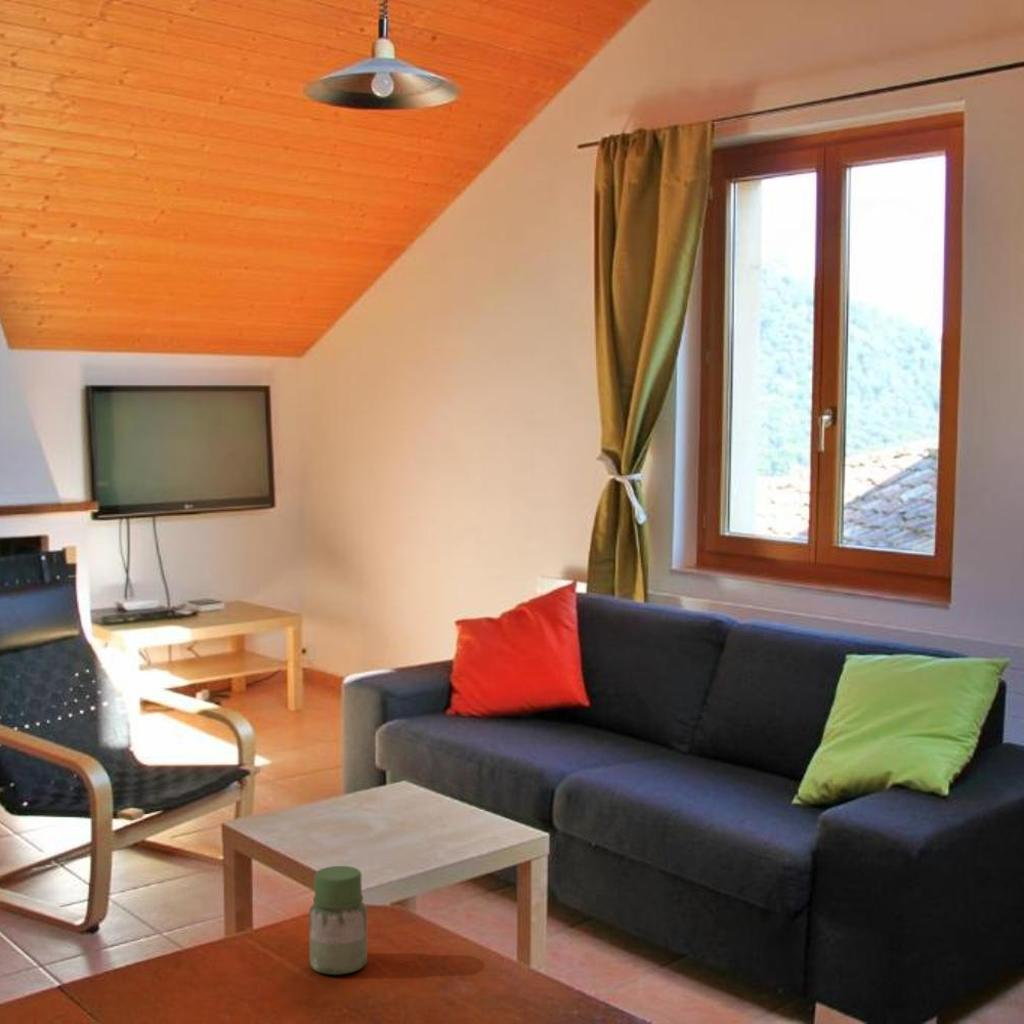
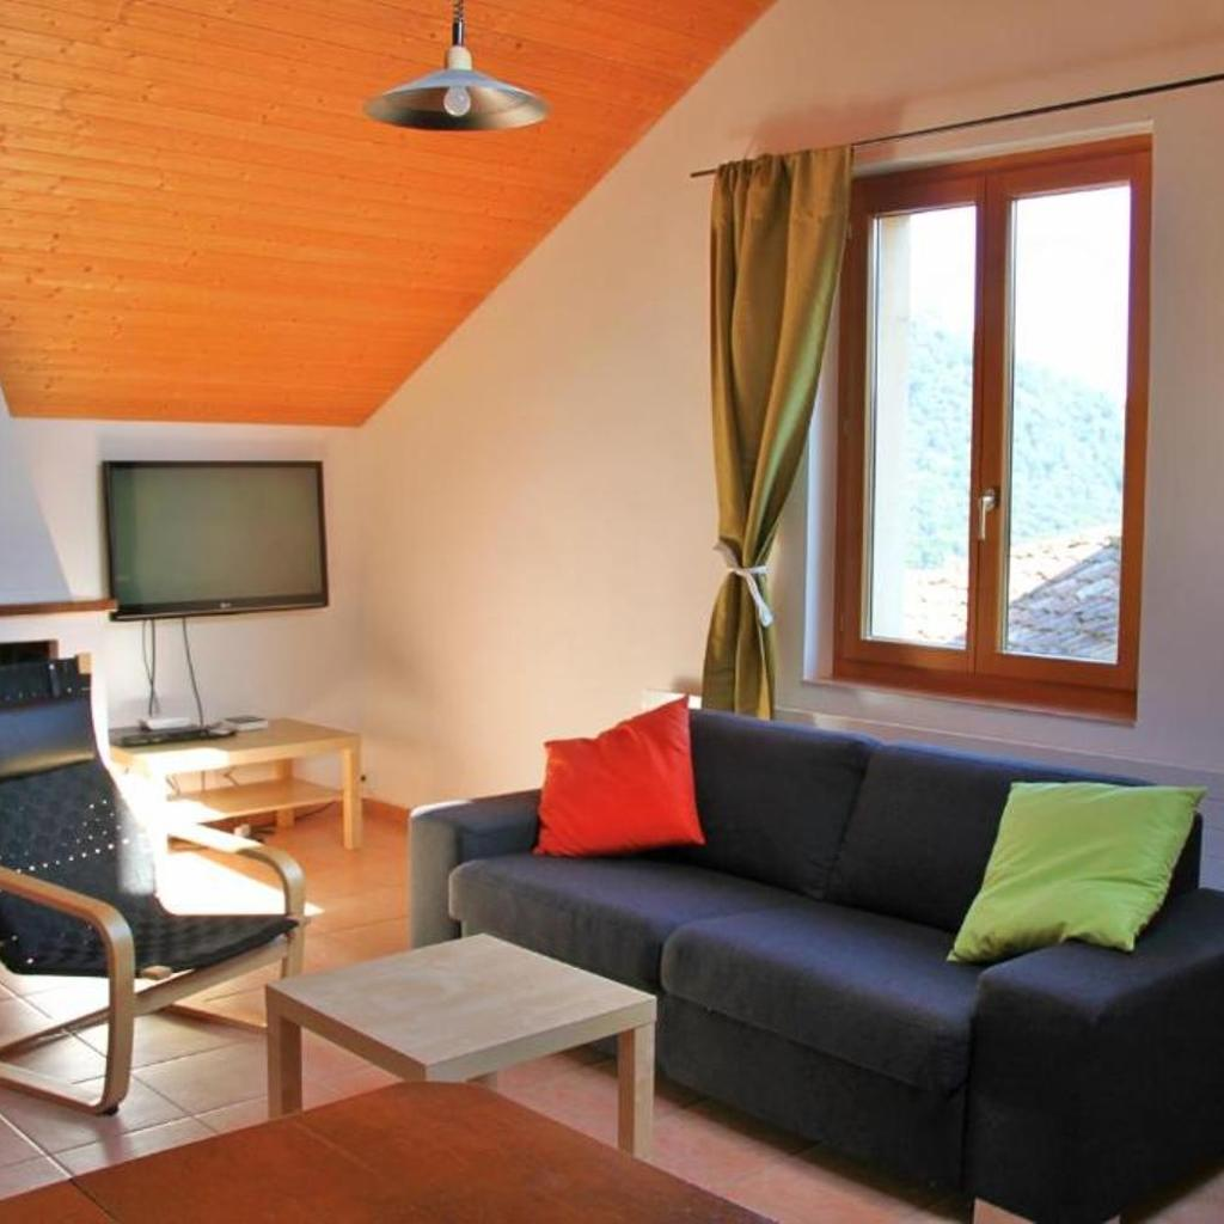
- jar (338, 918)
